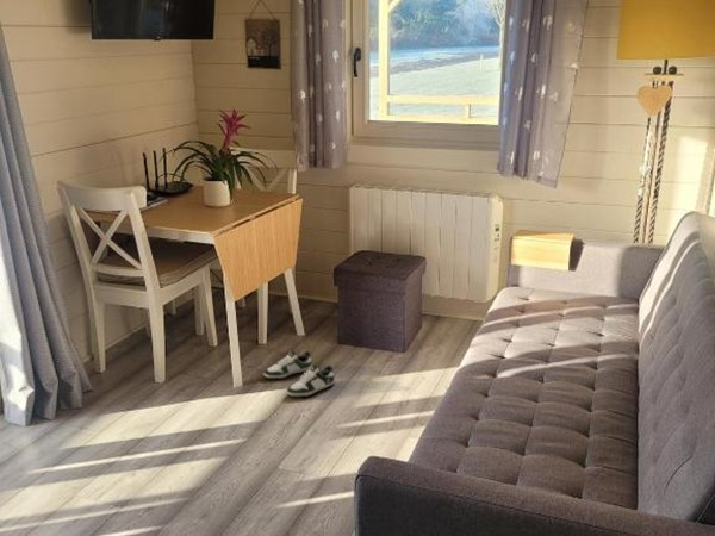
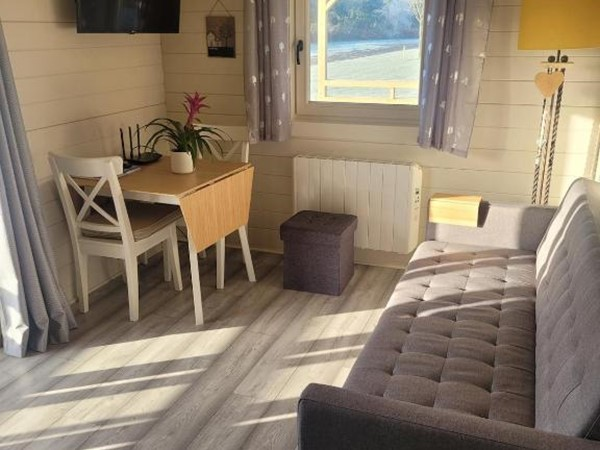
- shoe (299, 369)
